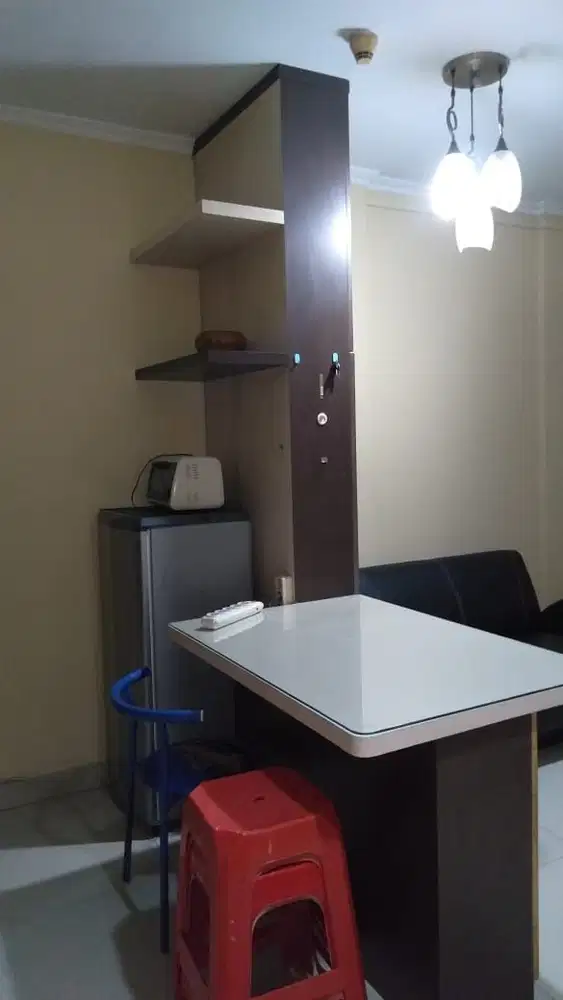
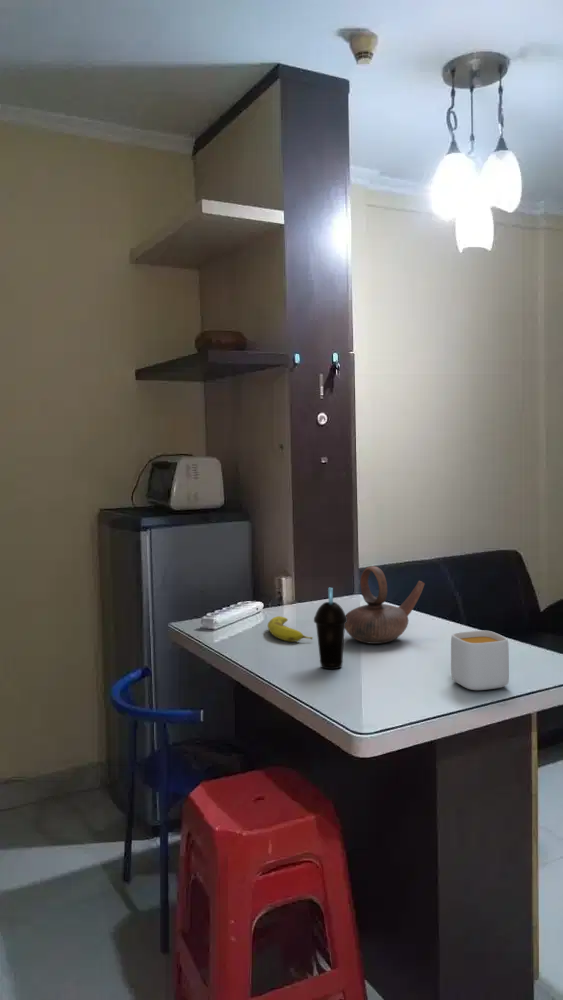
+ fruit (287, 627)
+ cup (330, 627)
+ mug (473, 657)
+ teapot (384, 601)
